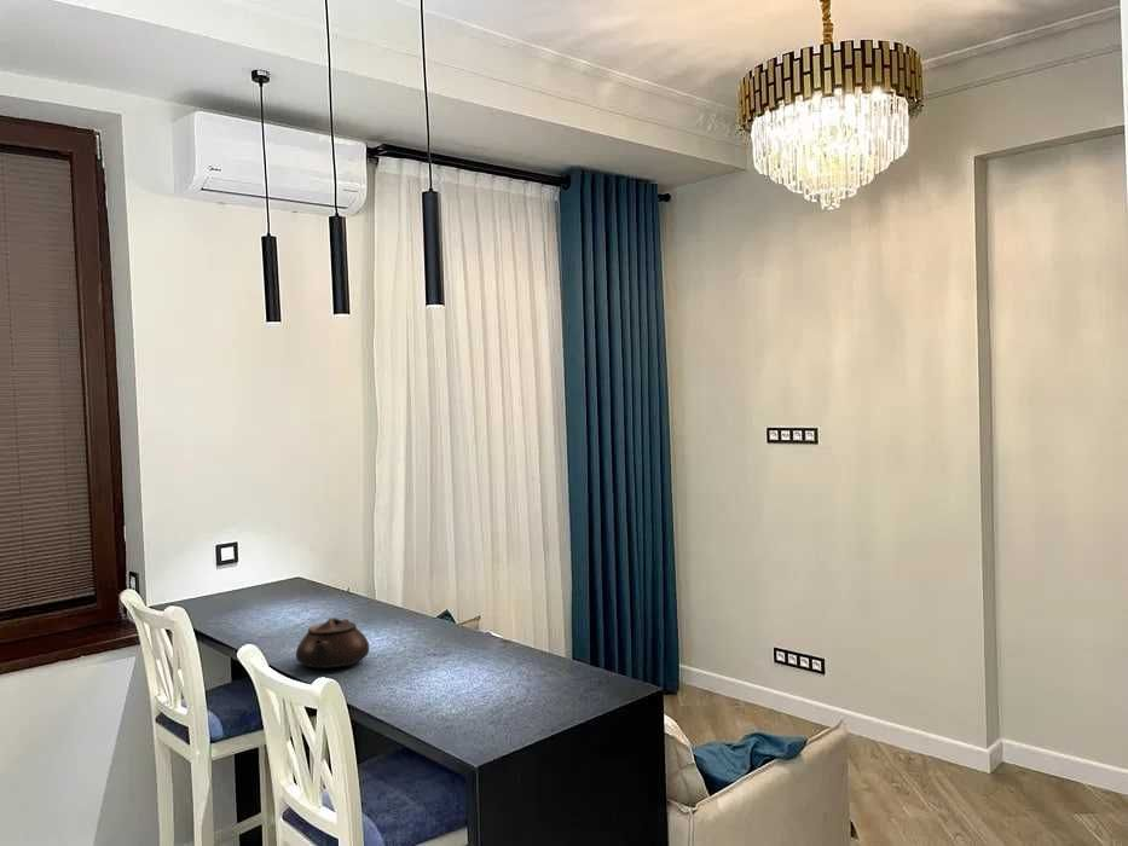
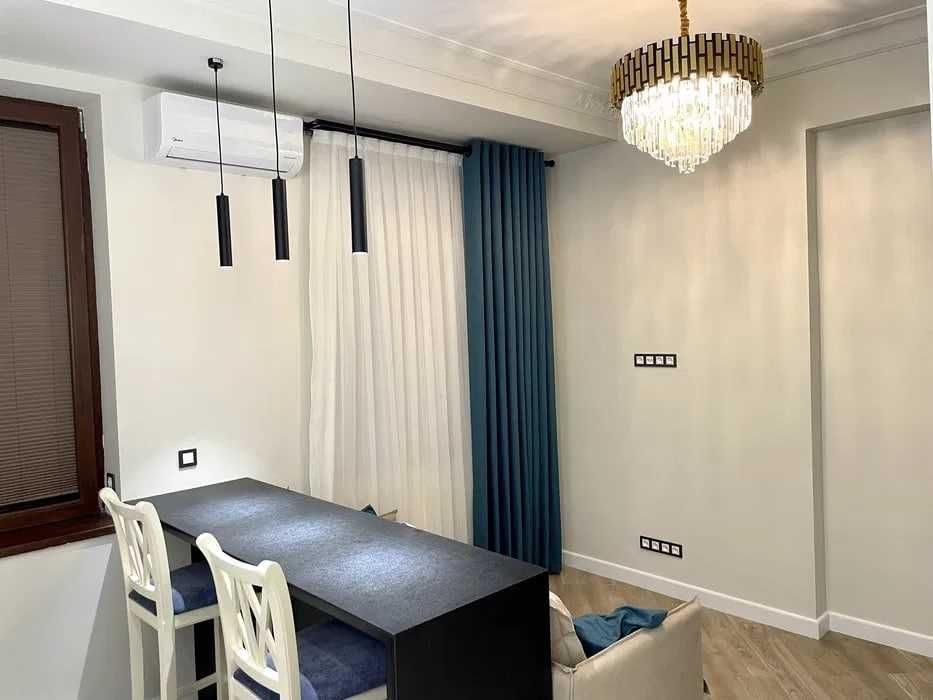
- teapot (334, 639)
